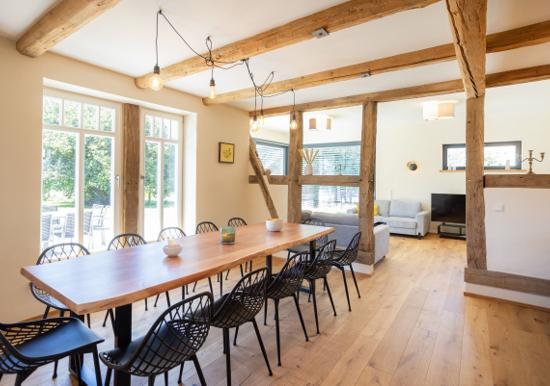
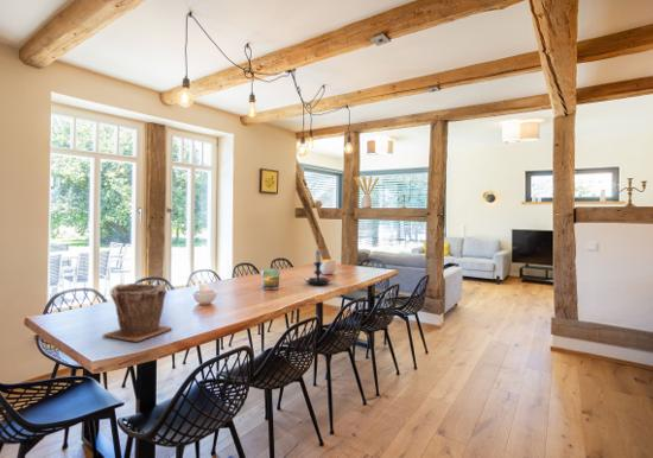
+ candle holder (317, 265)
+ plant pot (138, 308)
